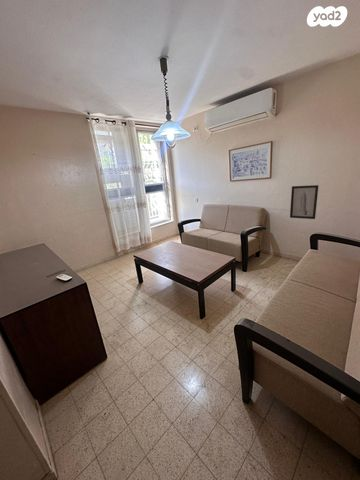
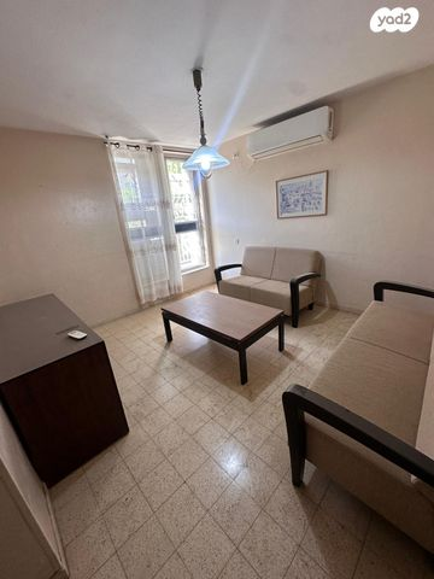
- wall art (303, 202)
